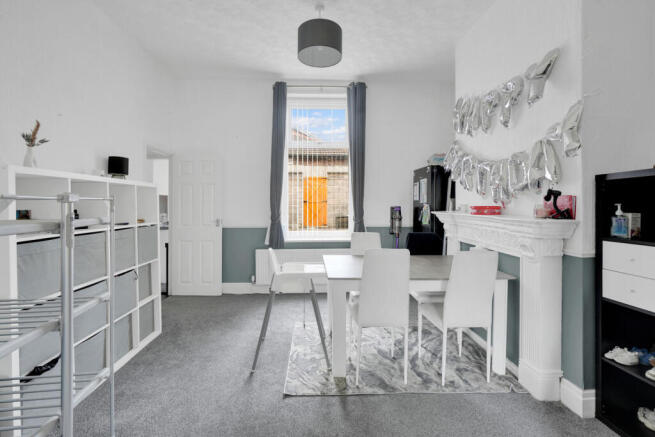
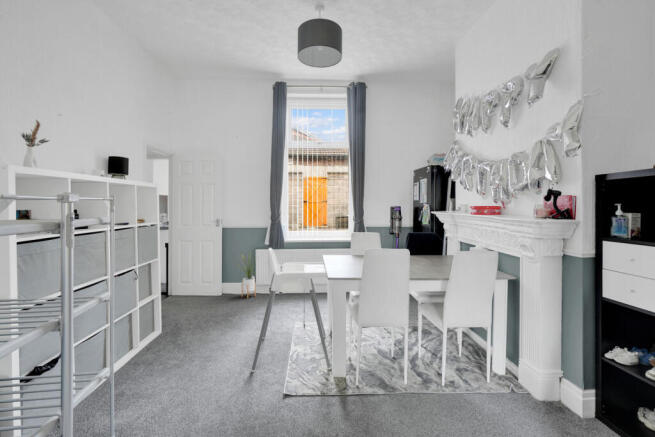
+ house plant (249, 272)
